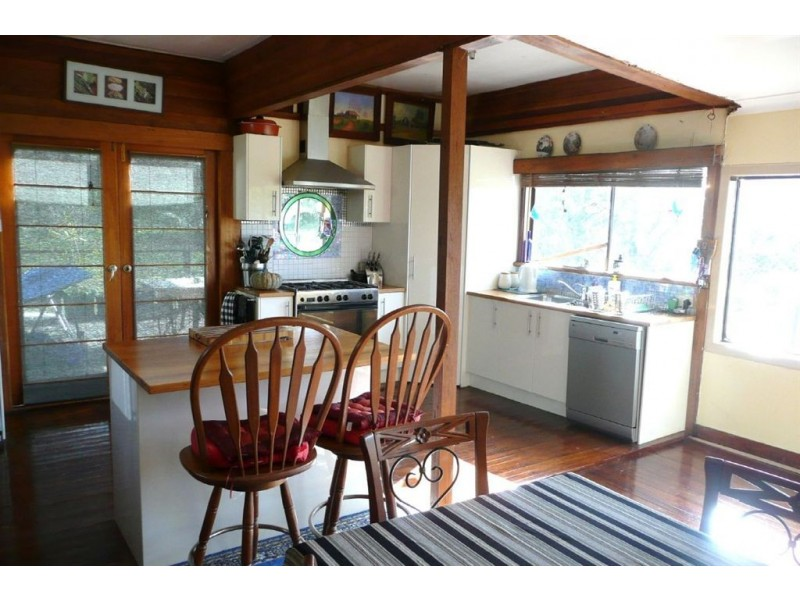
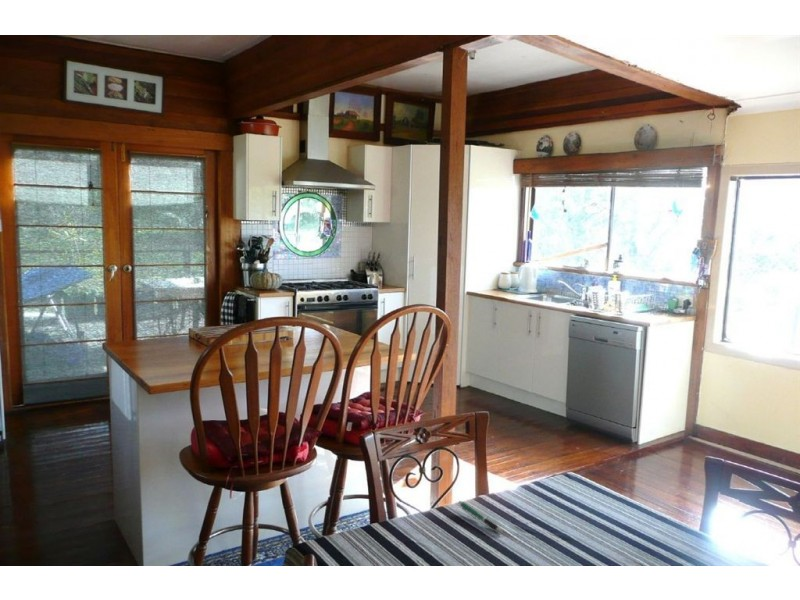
+ pen (479, 516)
